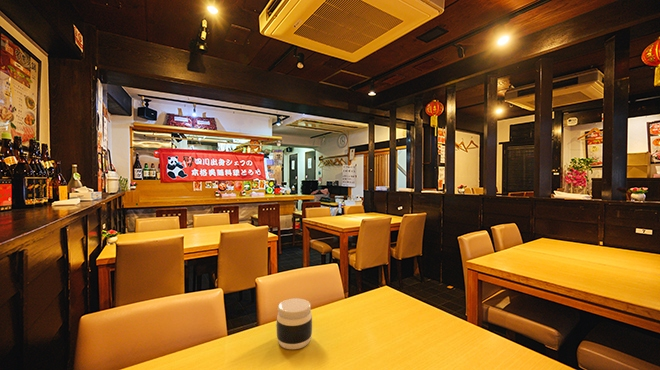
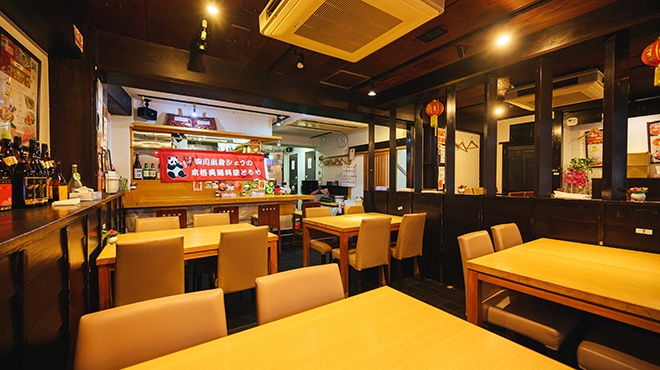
- jar (294, 322)
